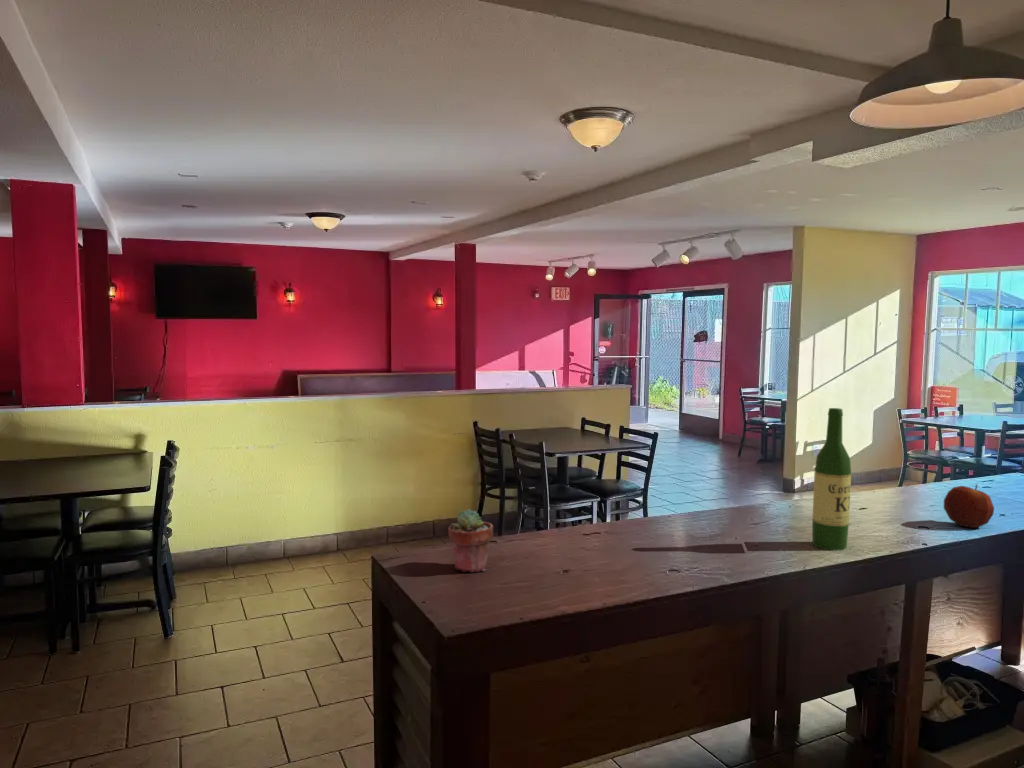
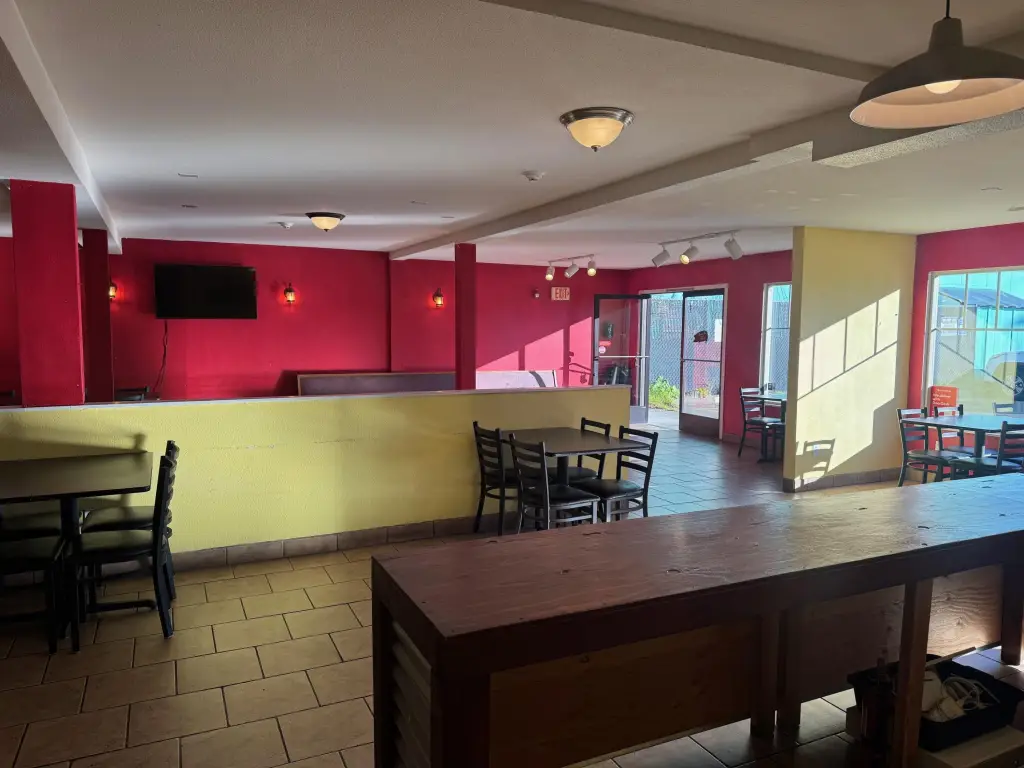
- apple (967, 504)
- wine bottle (832, 477)
- potted succulent (470, 538)
